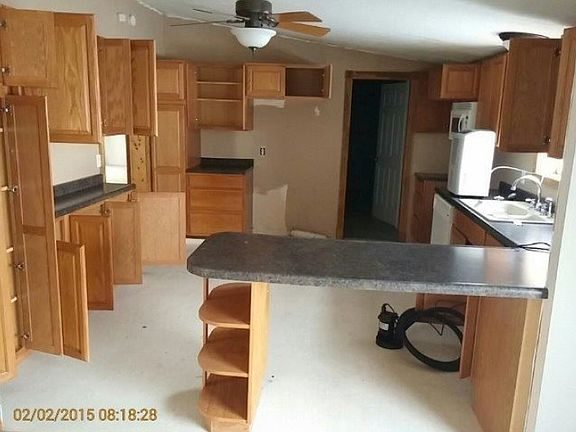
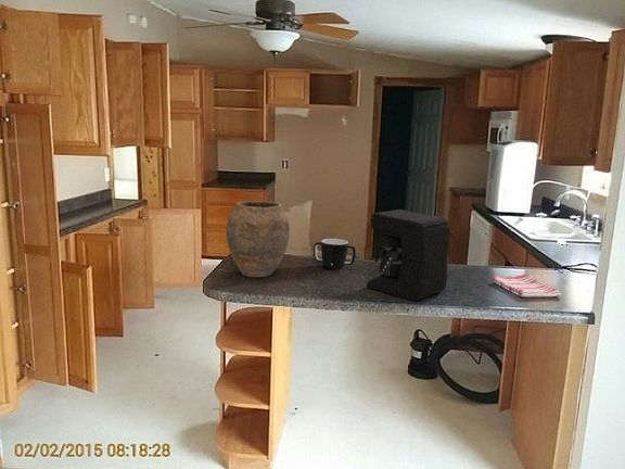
+ vase (257, 239)
+ dish towel (524, 284)
+ mug (334, 254)
+ coffee maker (405, 252)
